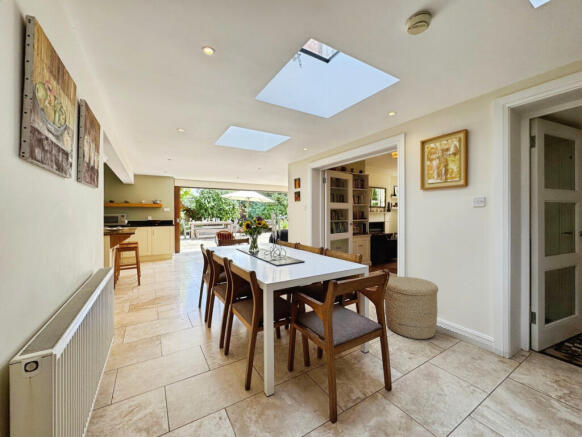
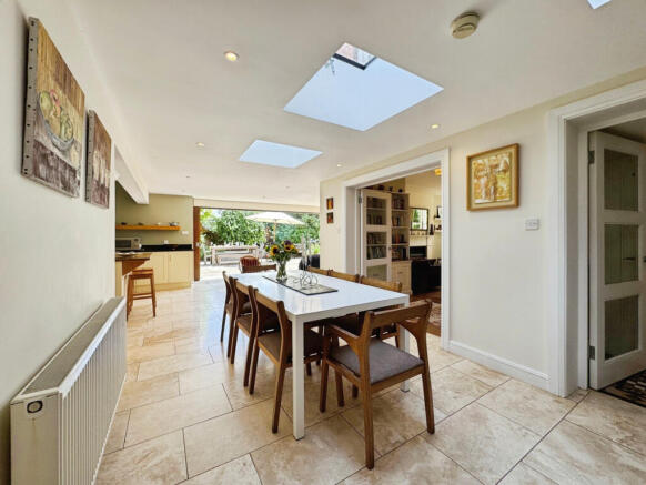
- basket (409, 305)
